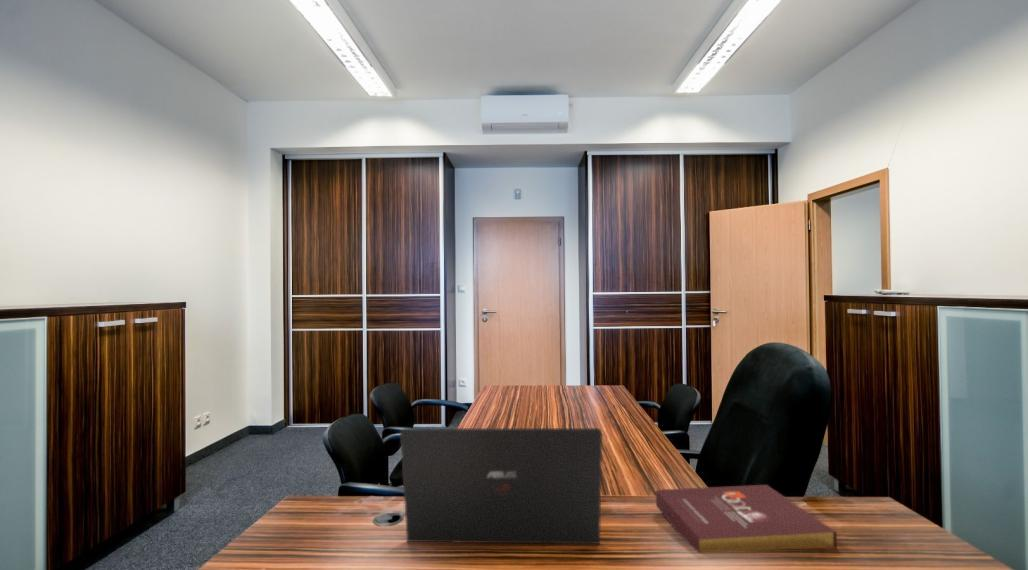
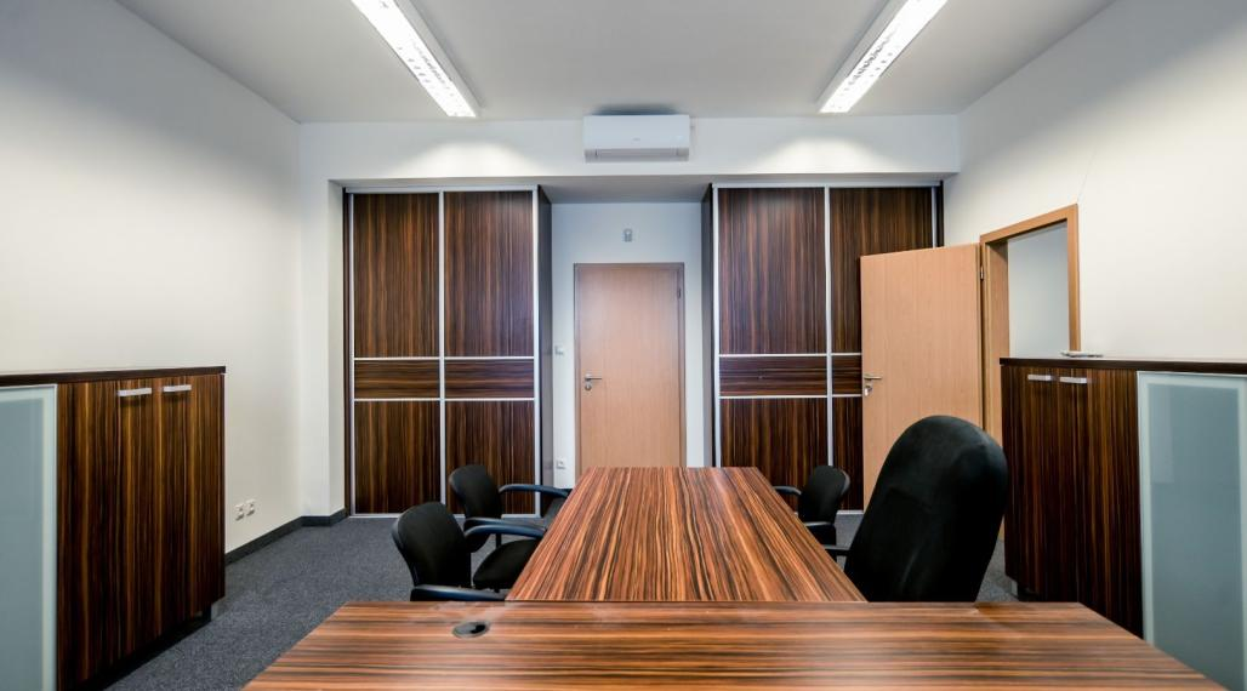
- book (737, 517)
- laptop (504, 463)
